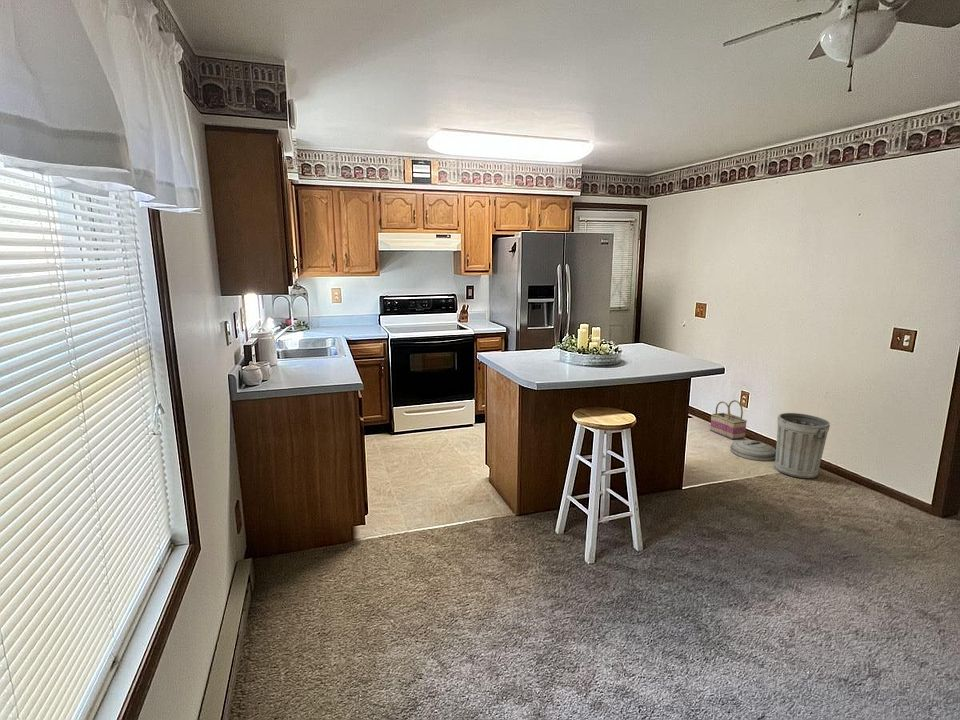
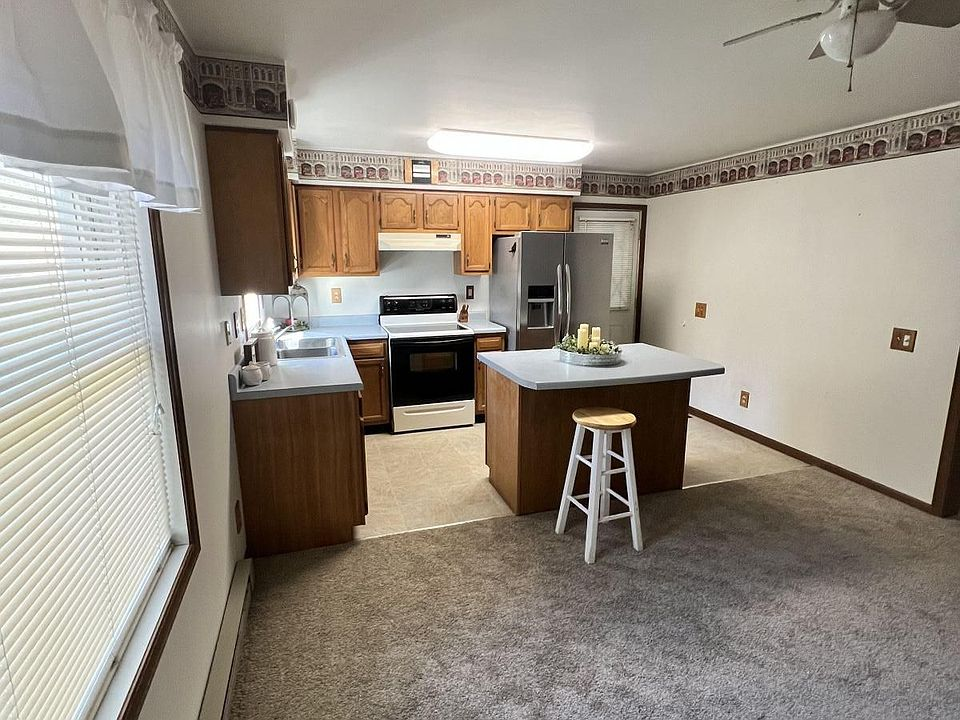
- trash can (777, 437)
- basket (728, 417)
